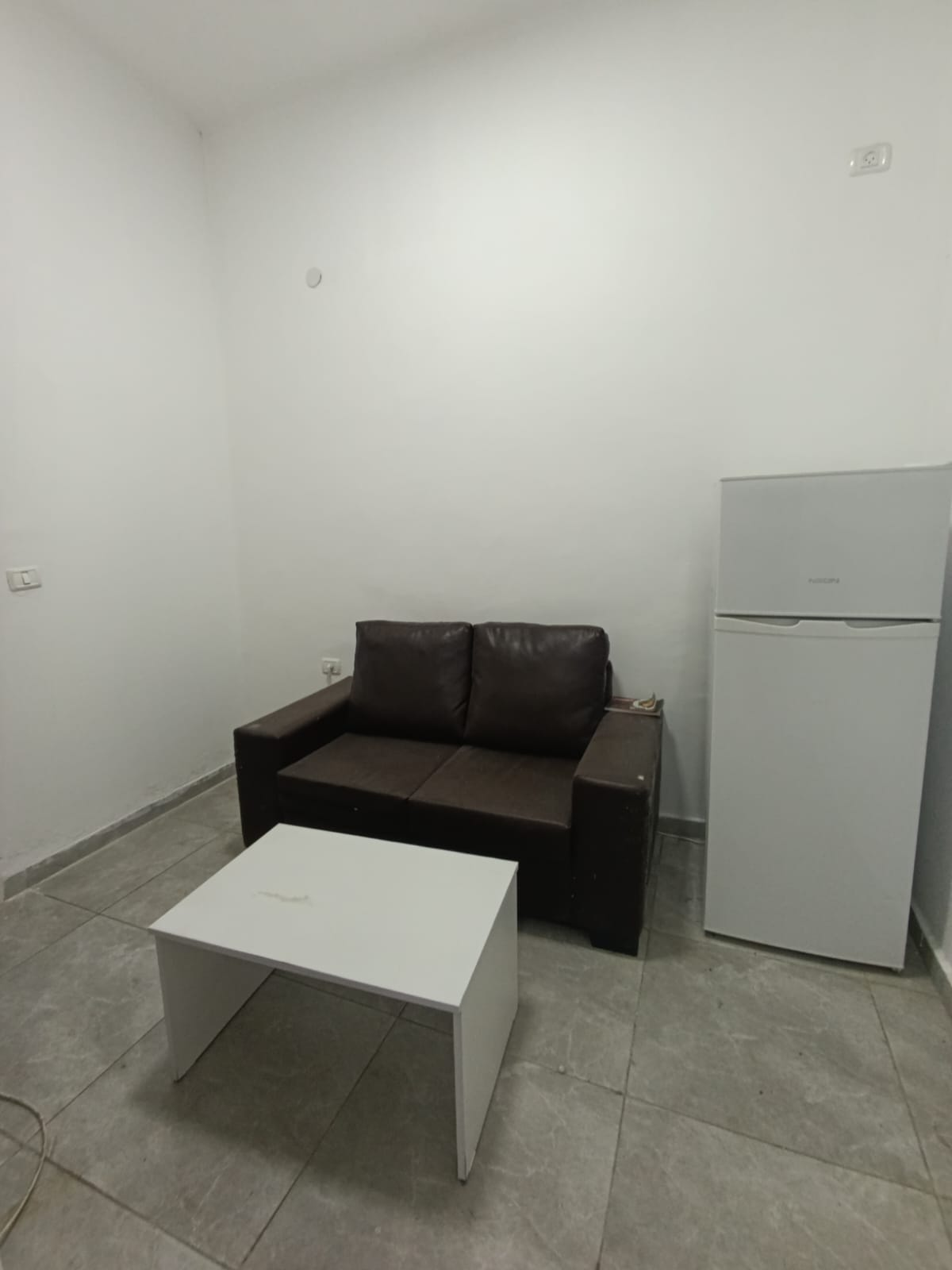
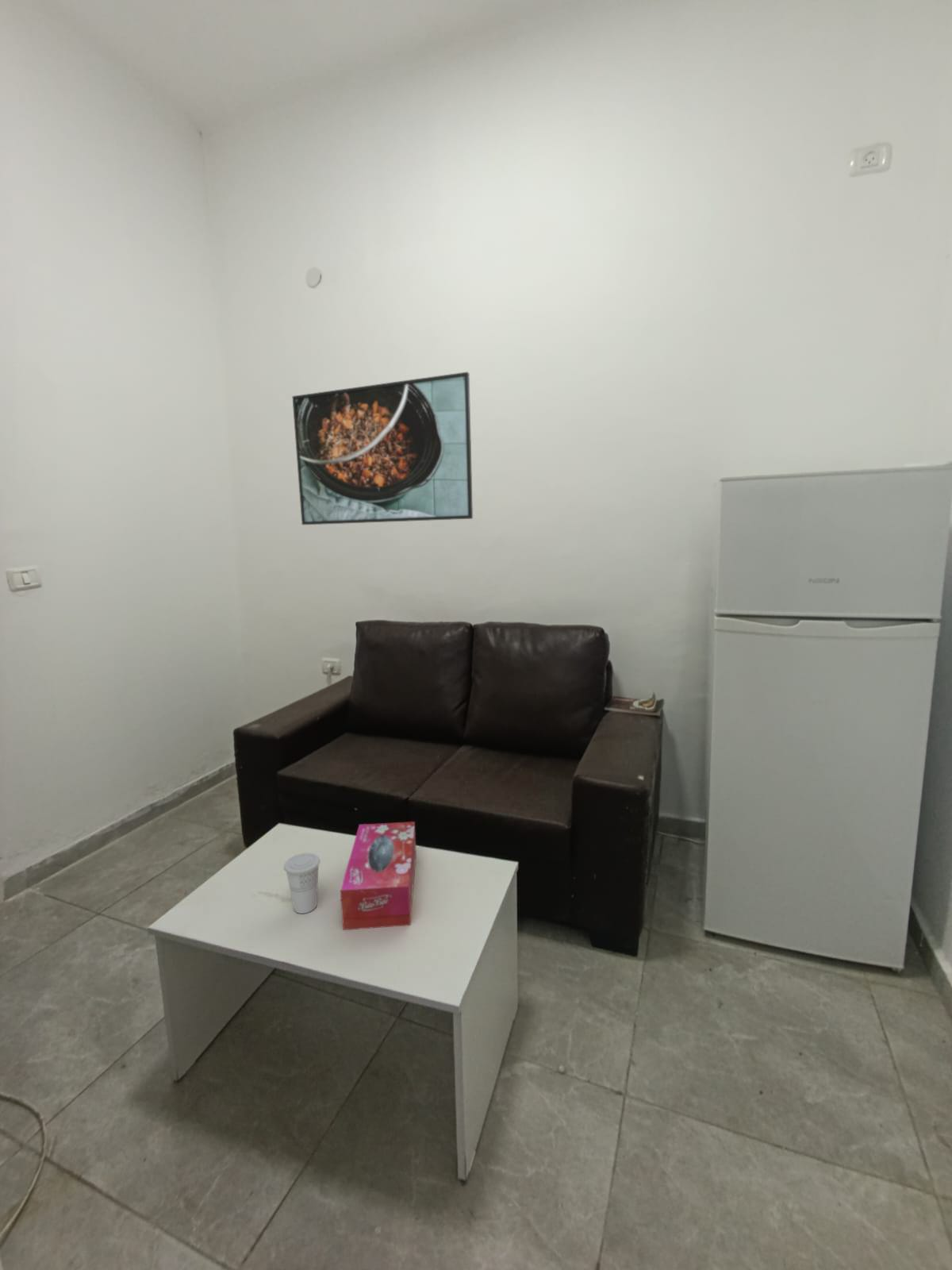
+ tissue box (382, 870)
+ cup (303, 883)
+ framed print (378, 455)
